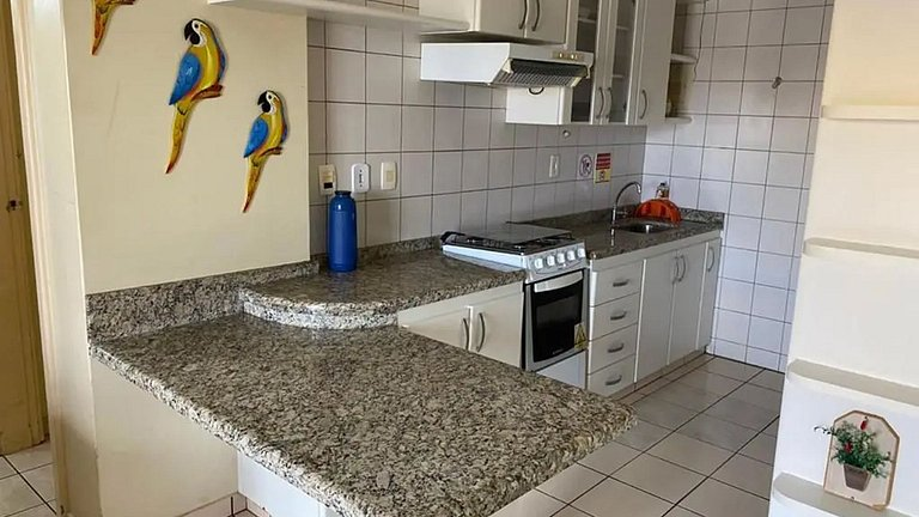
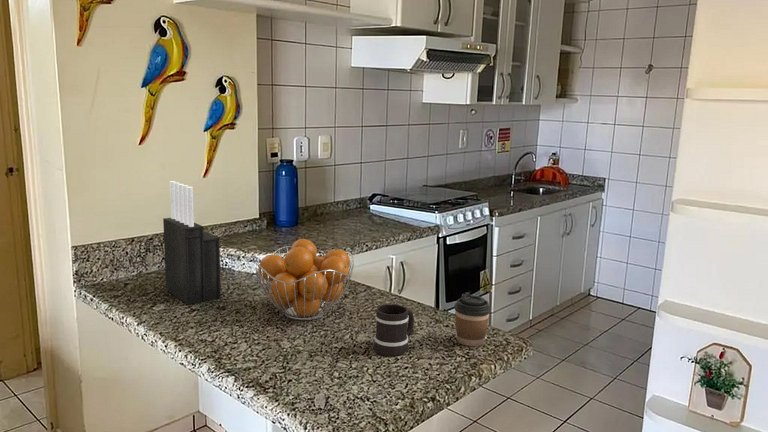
+ coffee cup (471, 318)
+ knife block (194, 239)
+ mug (396, 327)
+ fruit basket (304, 278)
